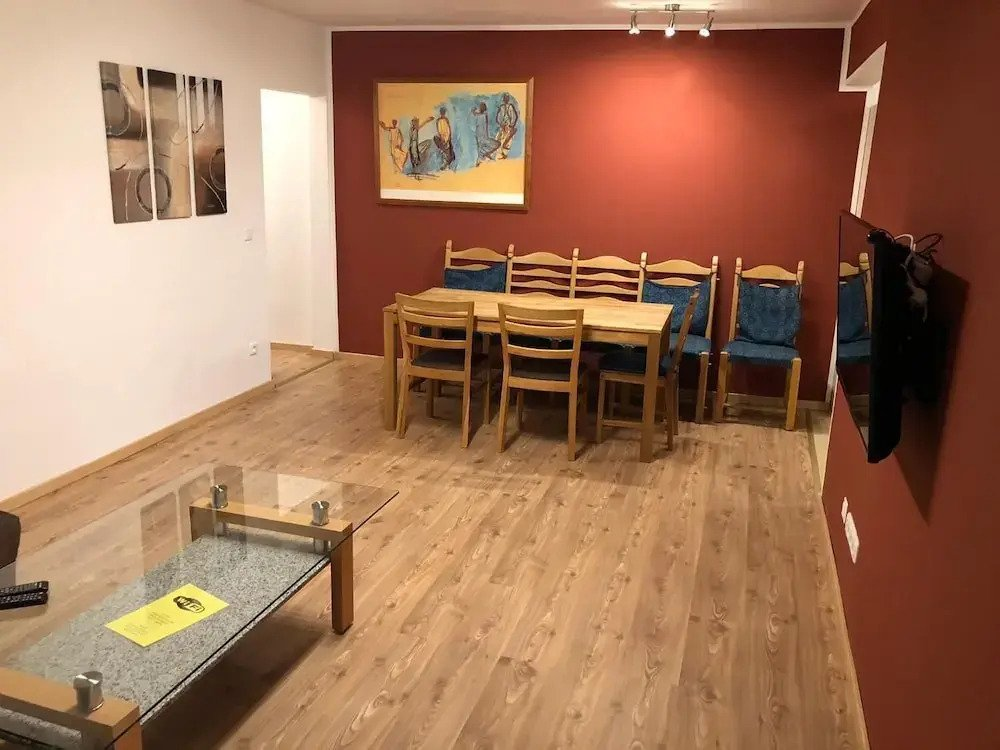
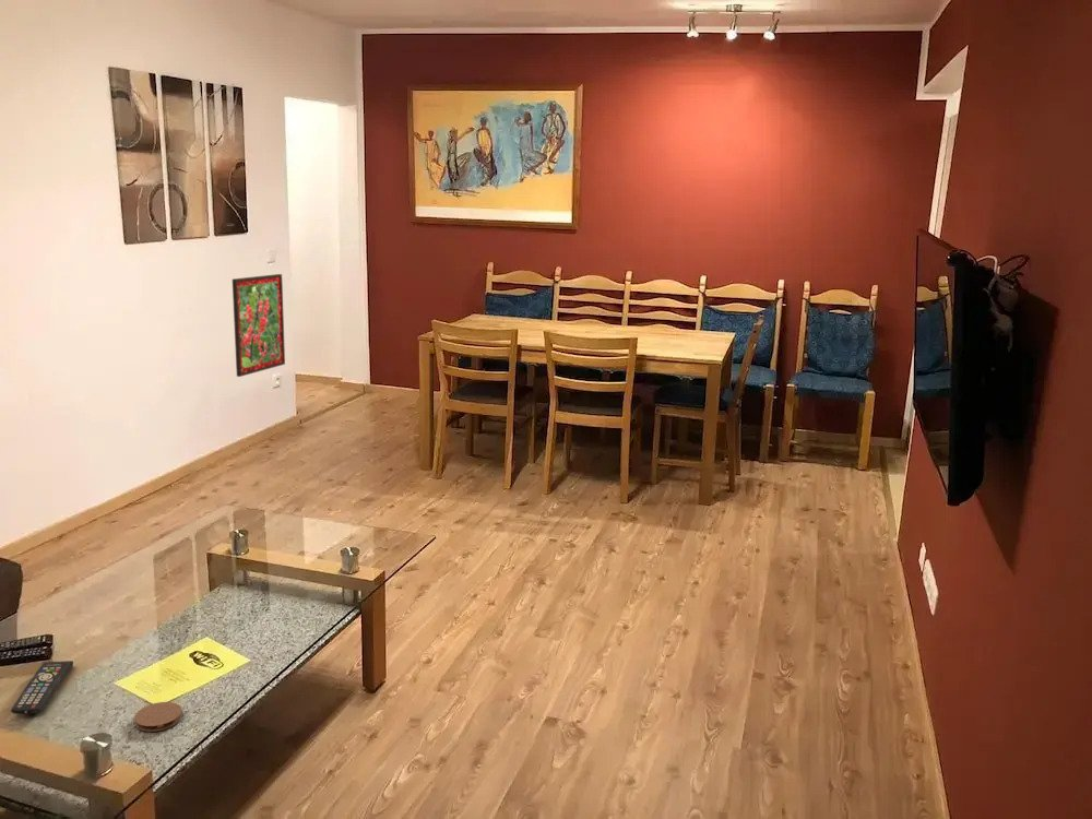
+ coaster (158, 716)
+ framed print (260, 323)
+ remote control (44, 685)
